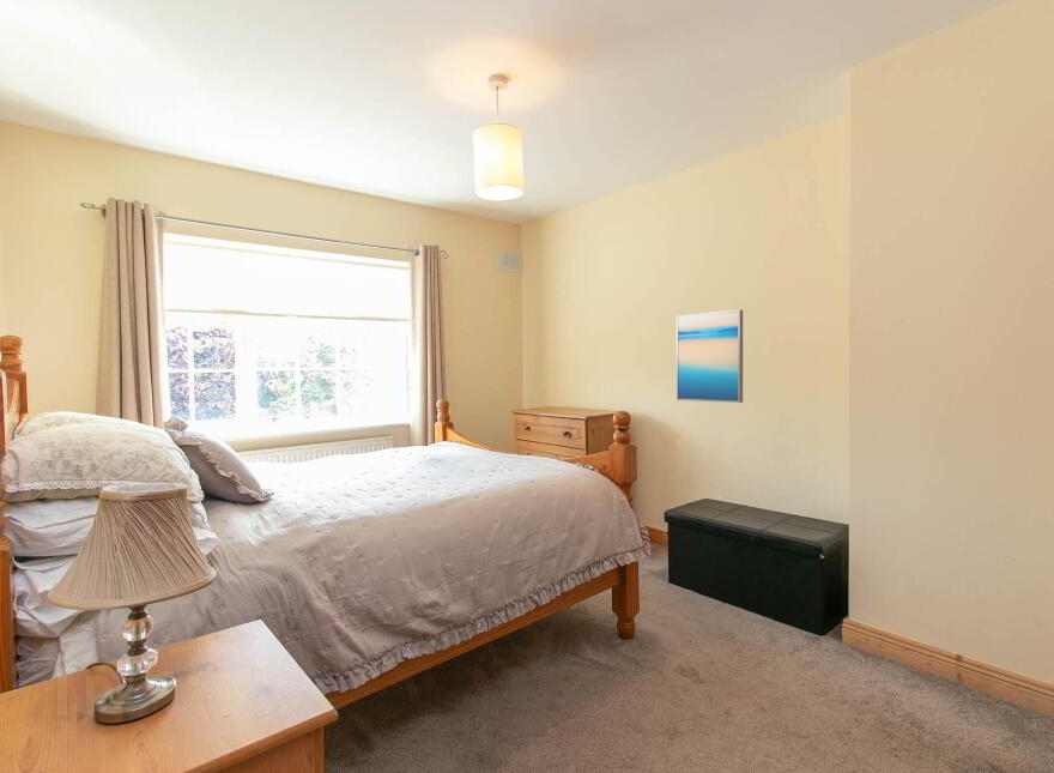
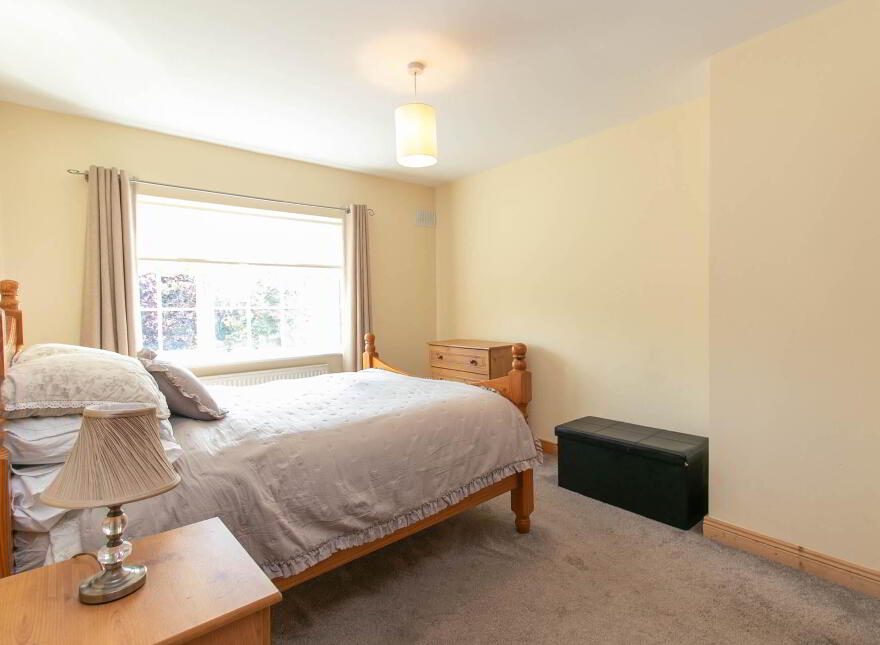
- wall art (708, 357)
